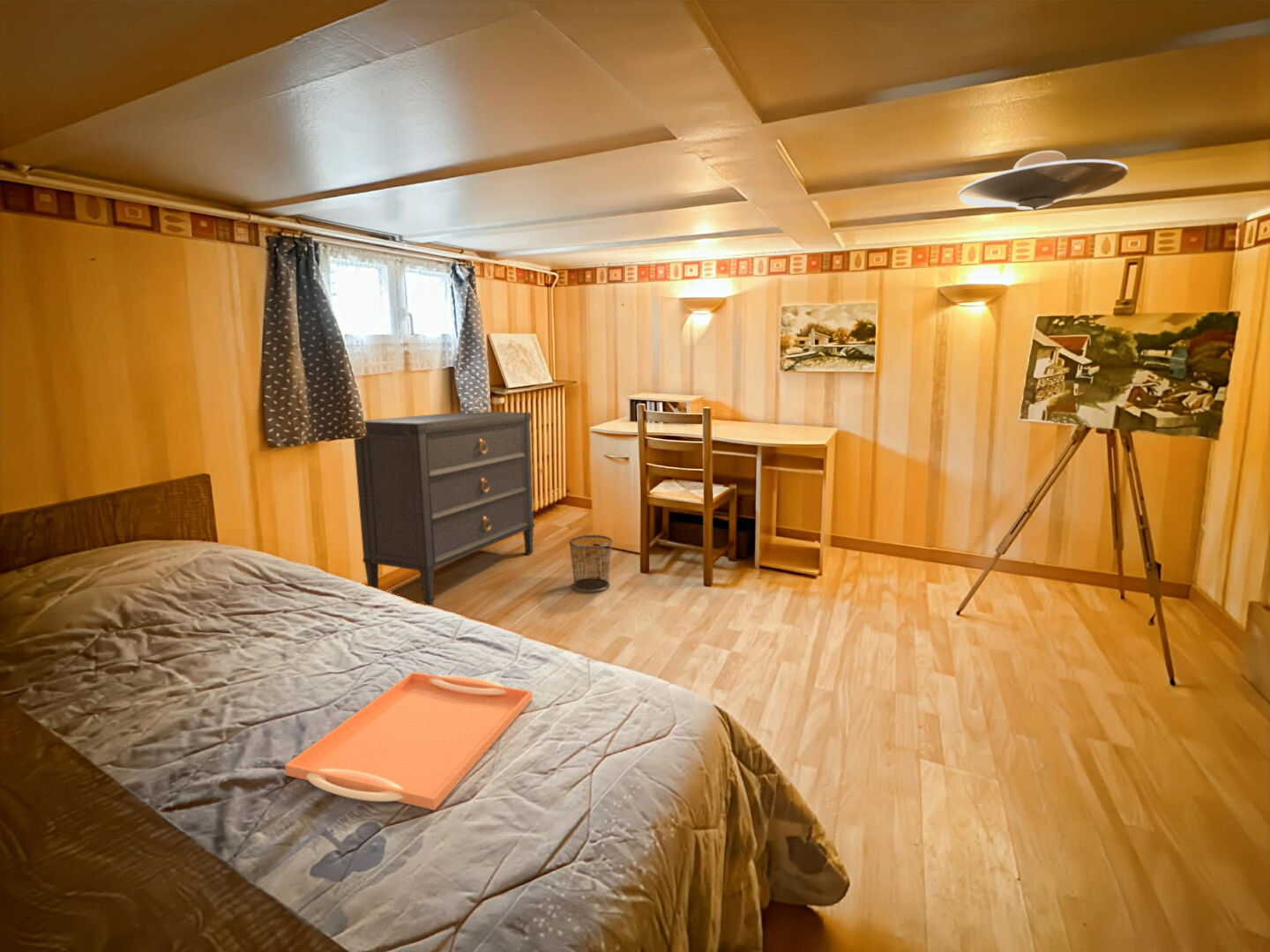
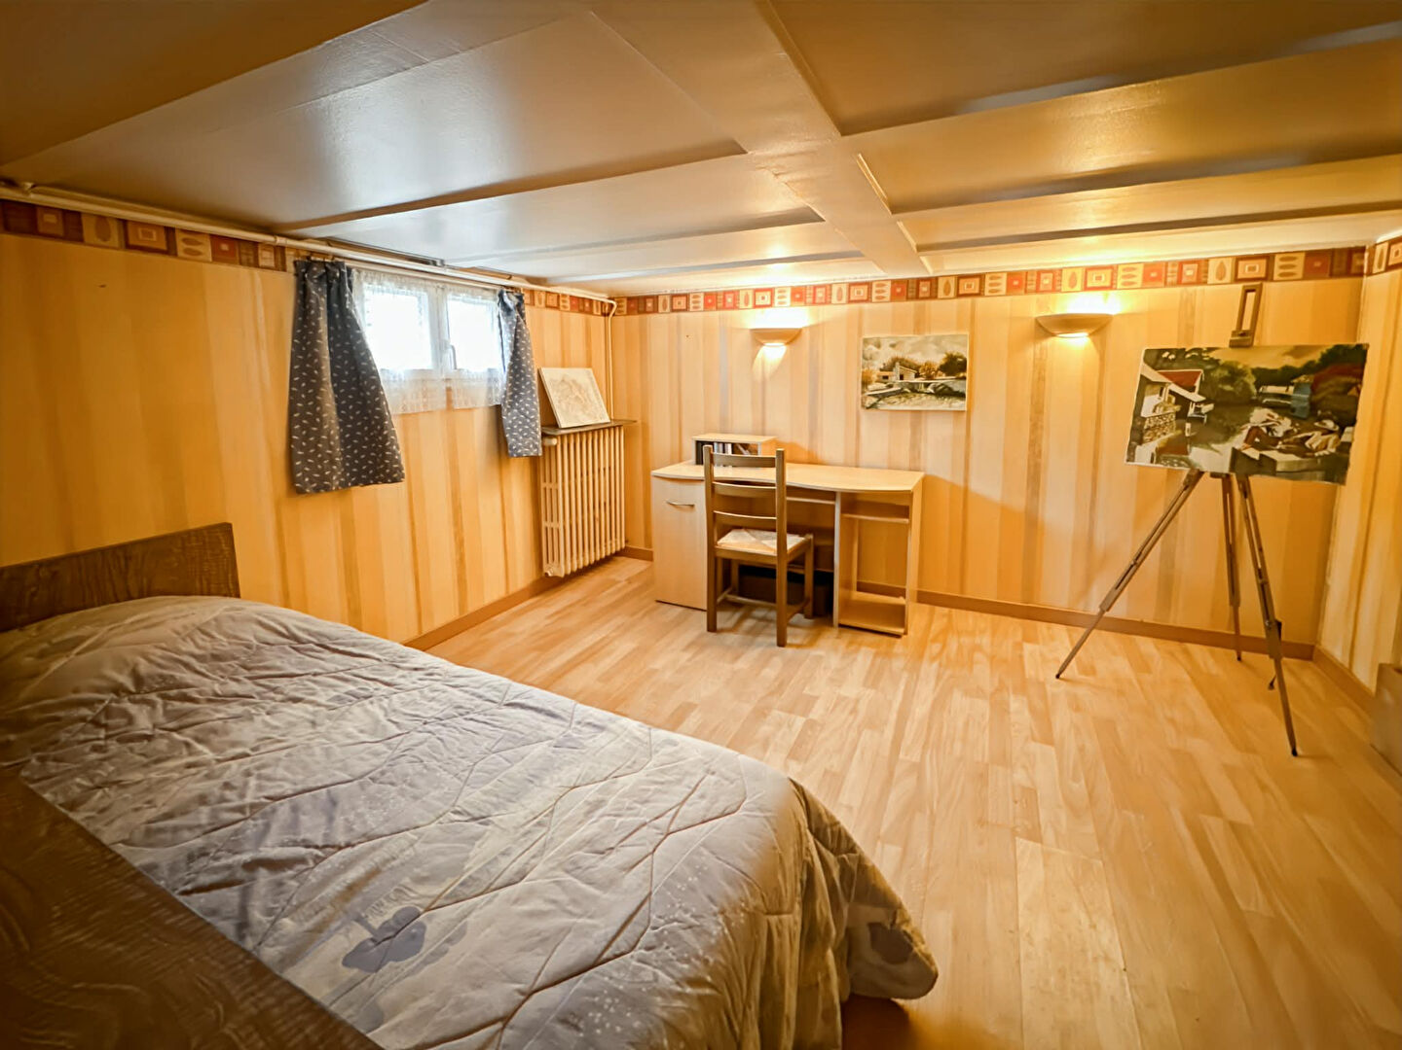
- dresser (456, 497)
- serving tray (422, 728)
- ceiling light (1037, 182)
- waste bin (591, 562)
